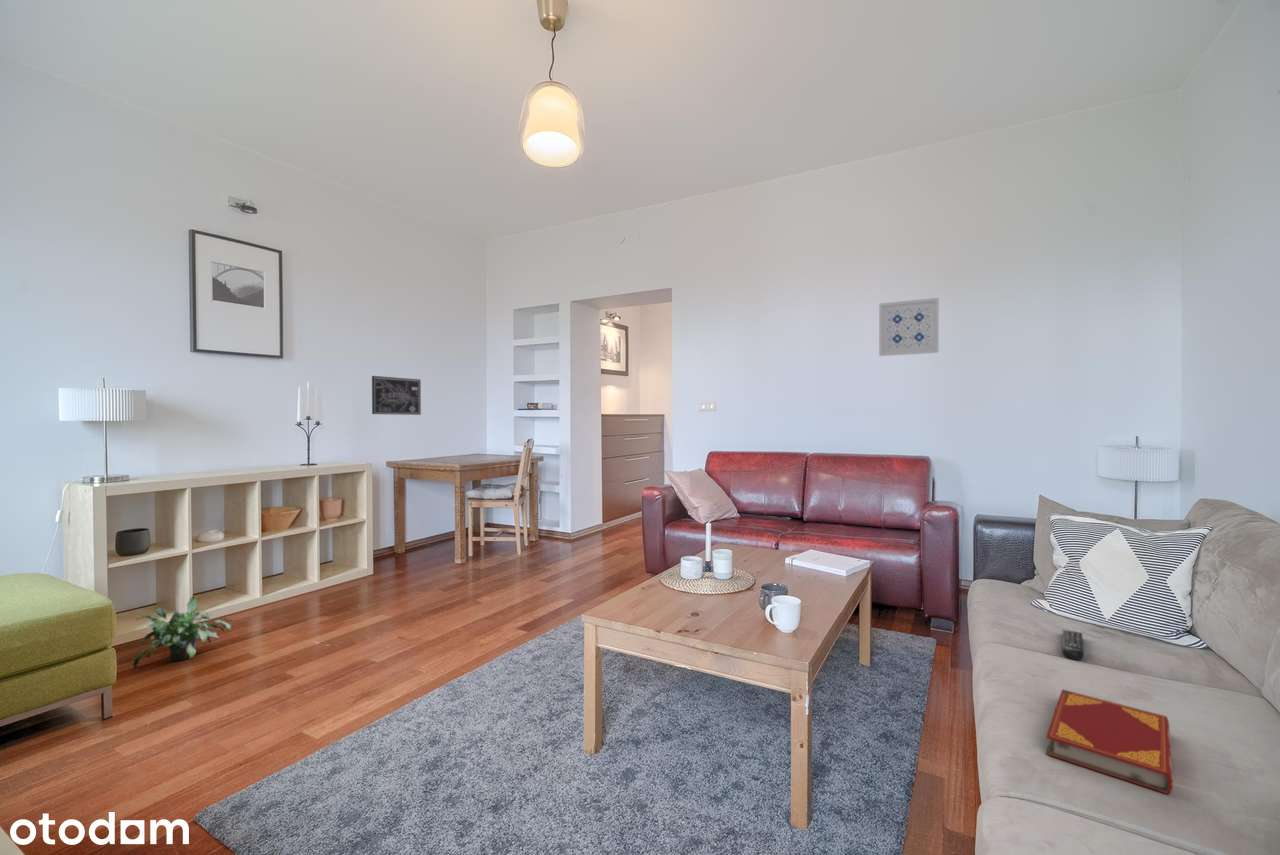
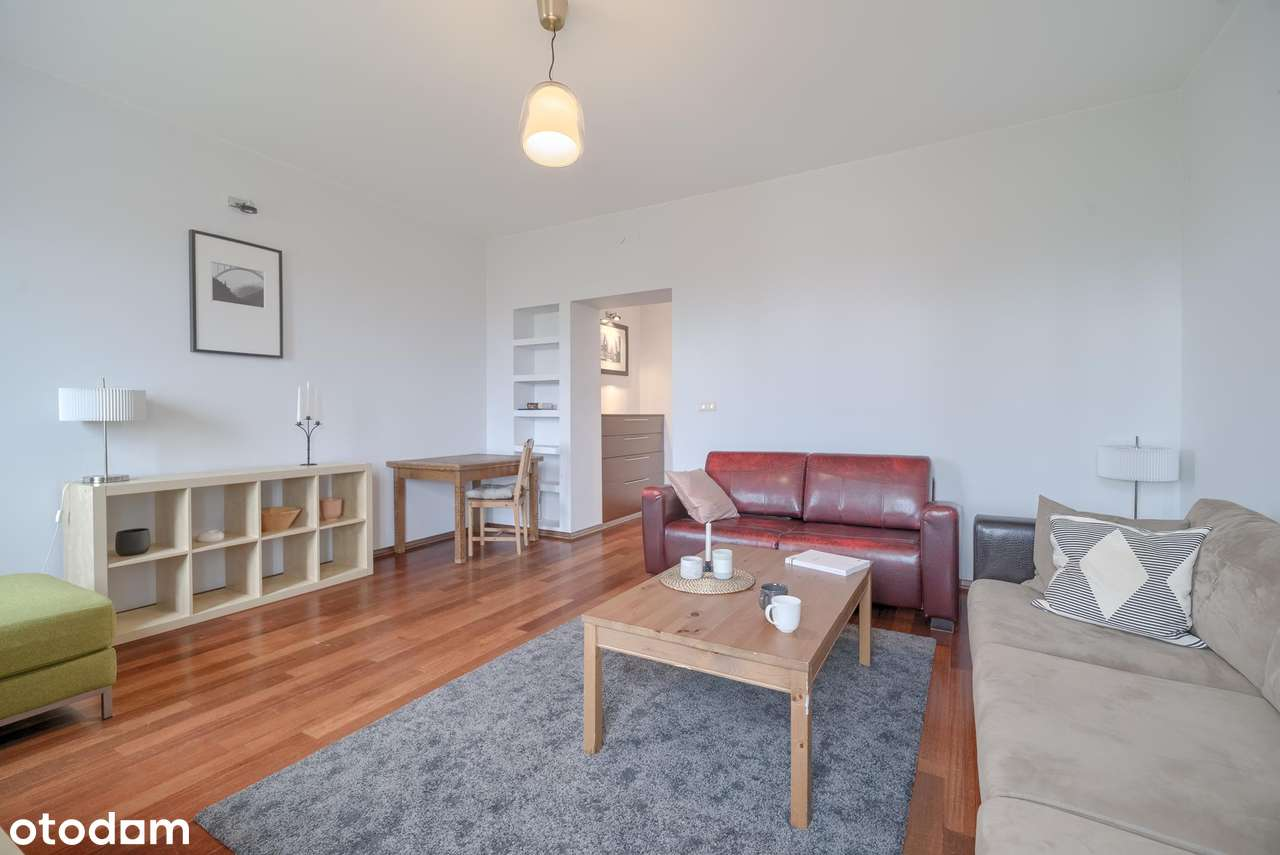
- wall art (397, 396)
- wall art (908, 327)
- hardback book (1109, 735)
- potted plant (185, 629)
- remote control (1072, 643)
